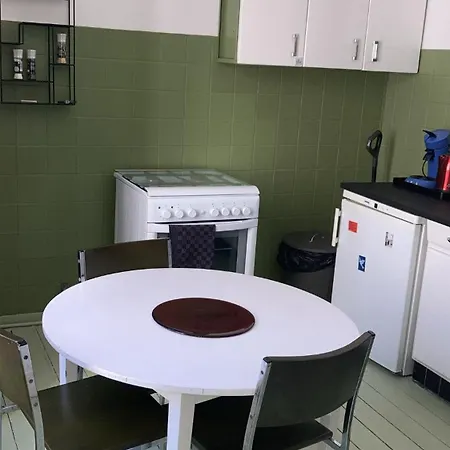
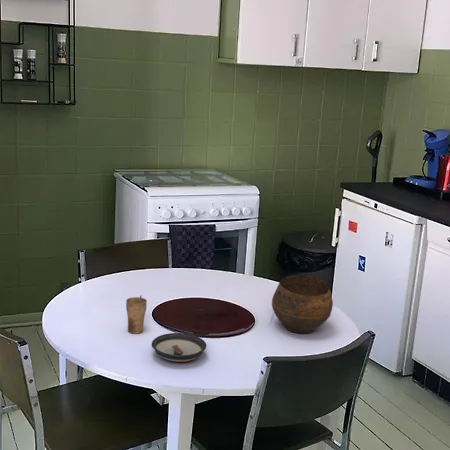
+ saucer (178, 350)
+ cup (136, 311)
+ bowl (301, 305)
